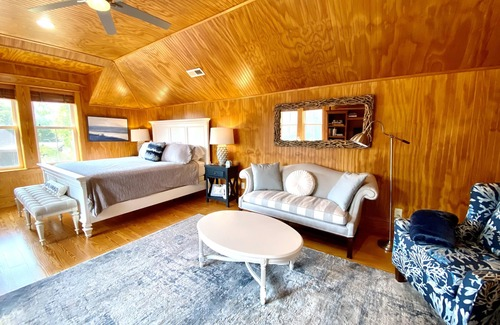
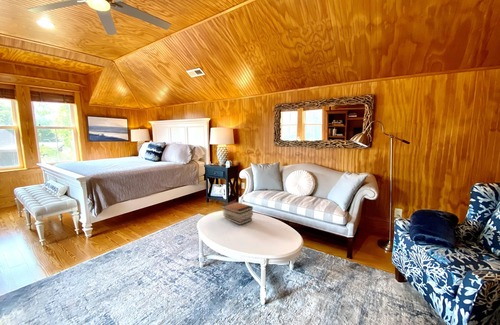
+ book stack (237, 212)
